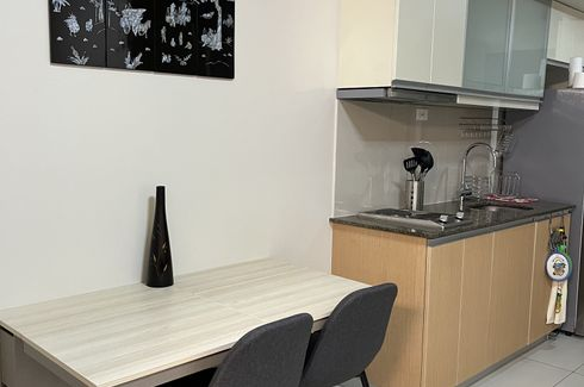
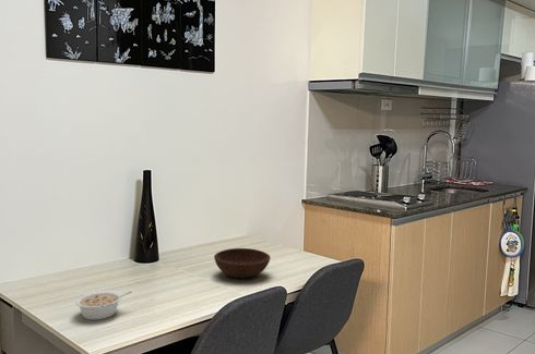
+ bowl (241, 265)
+ legume (100, 304)
